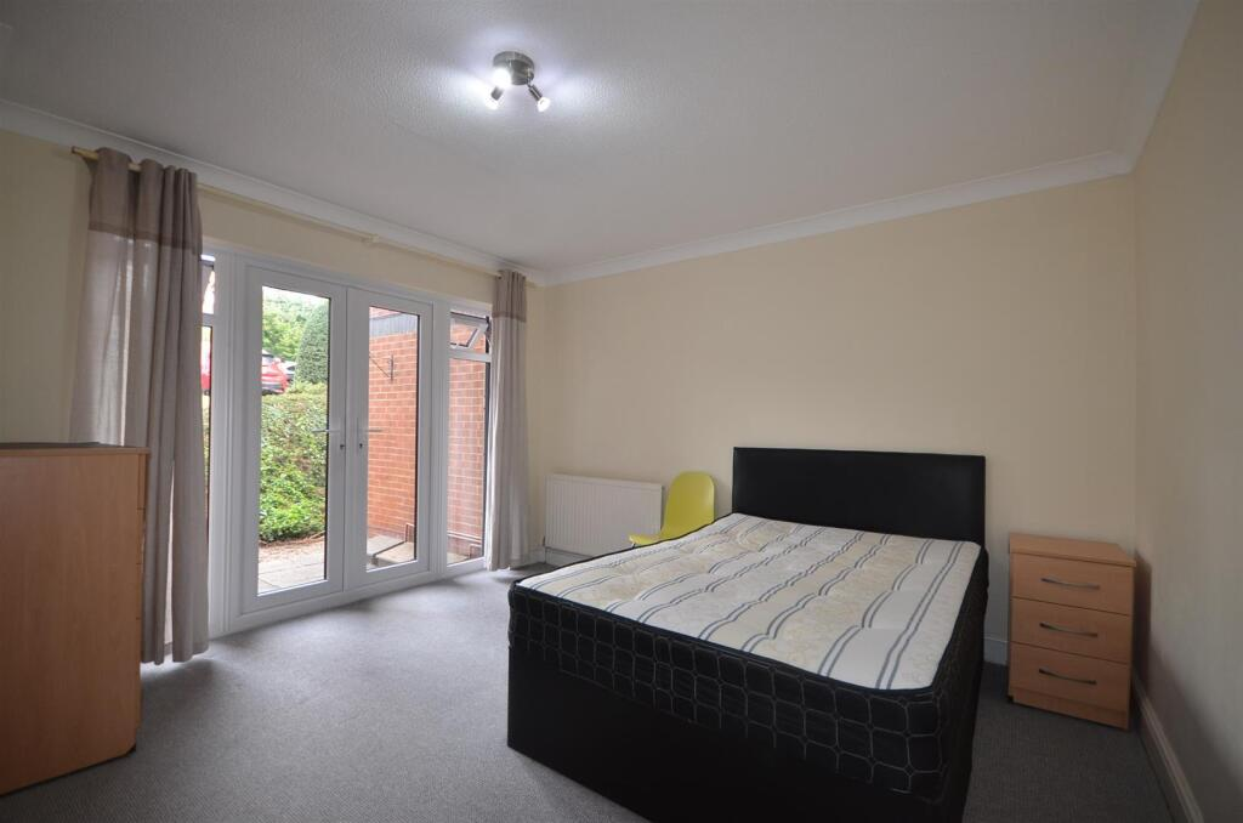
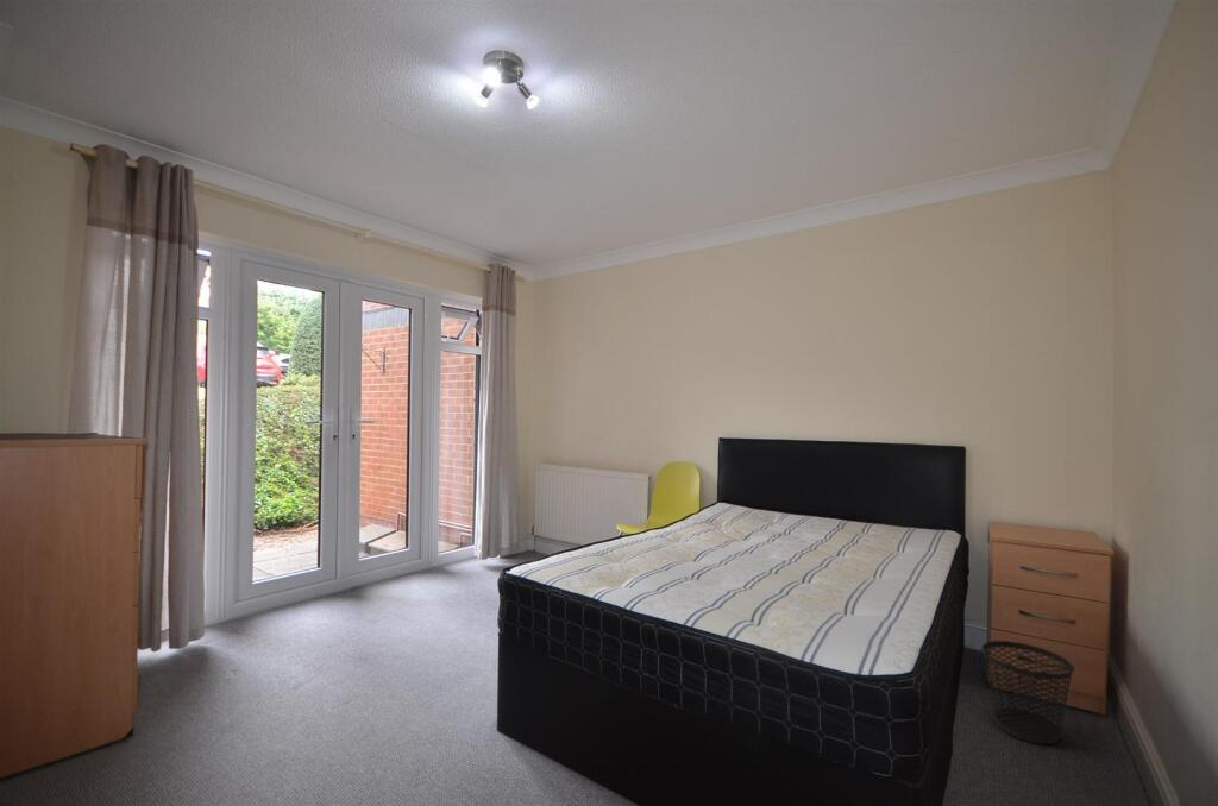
+ wastebasket (1025, 693)
